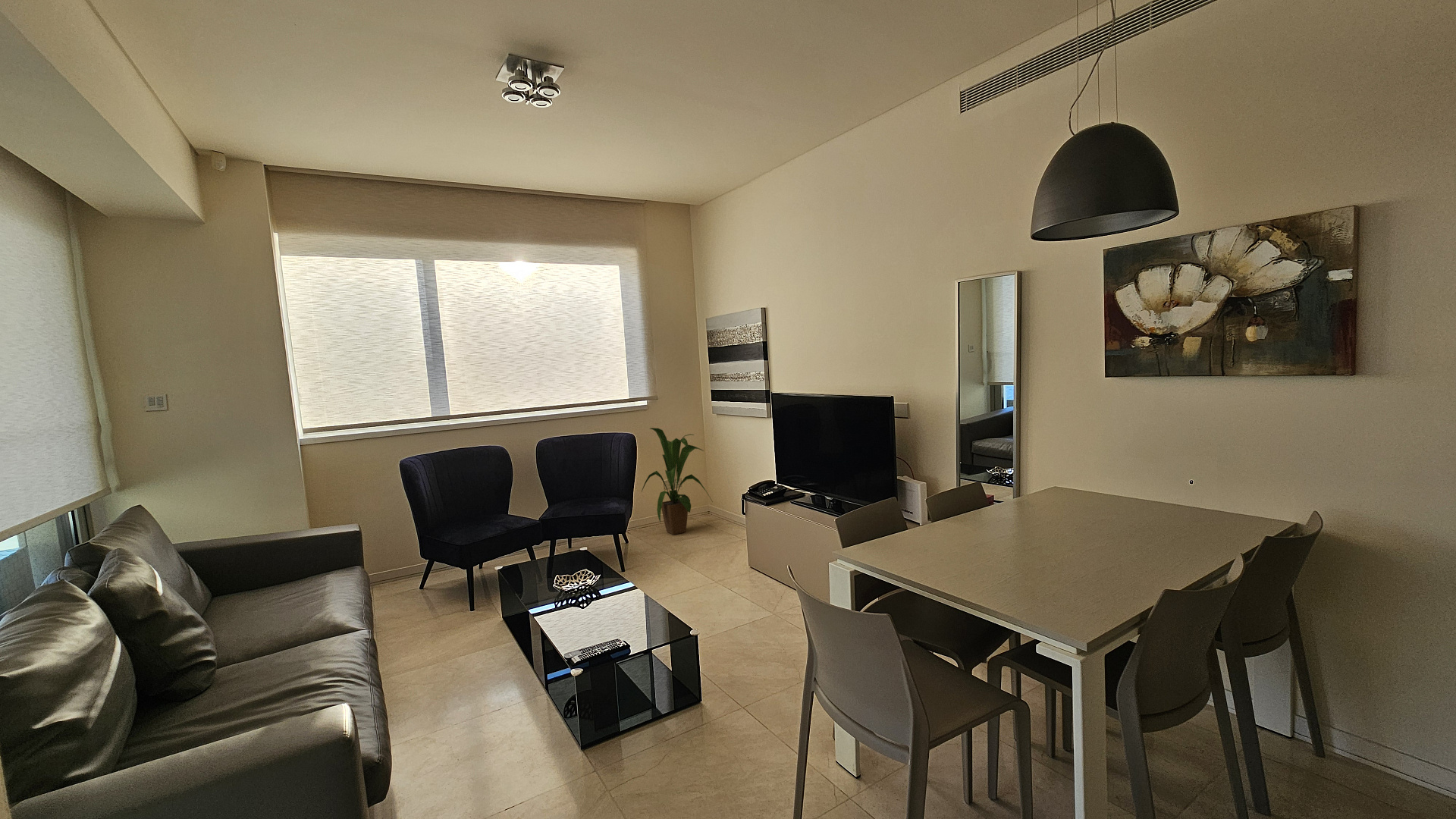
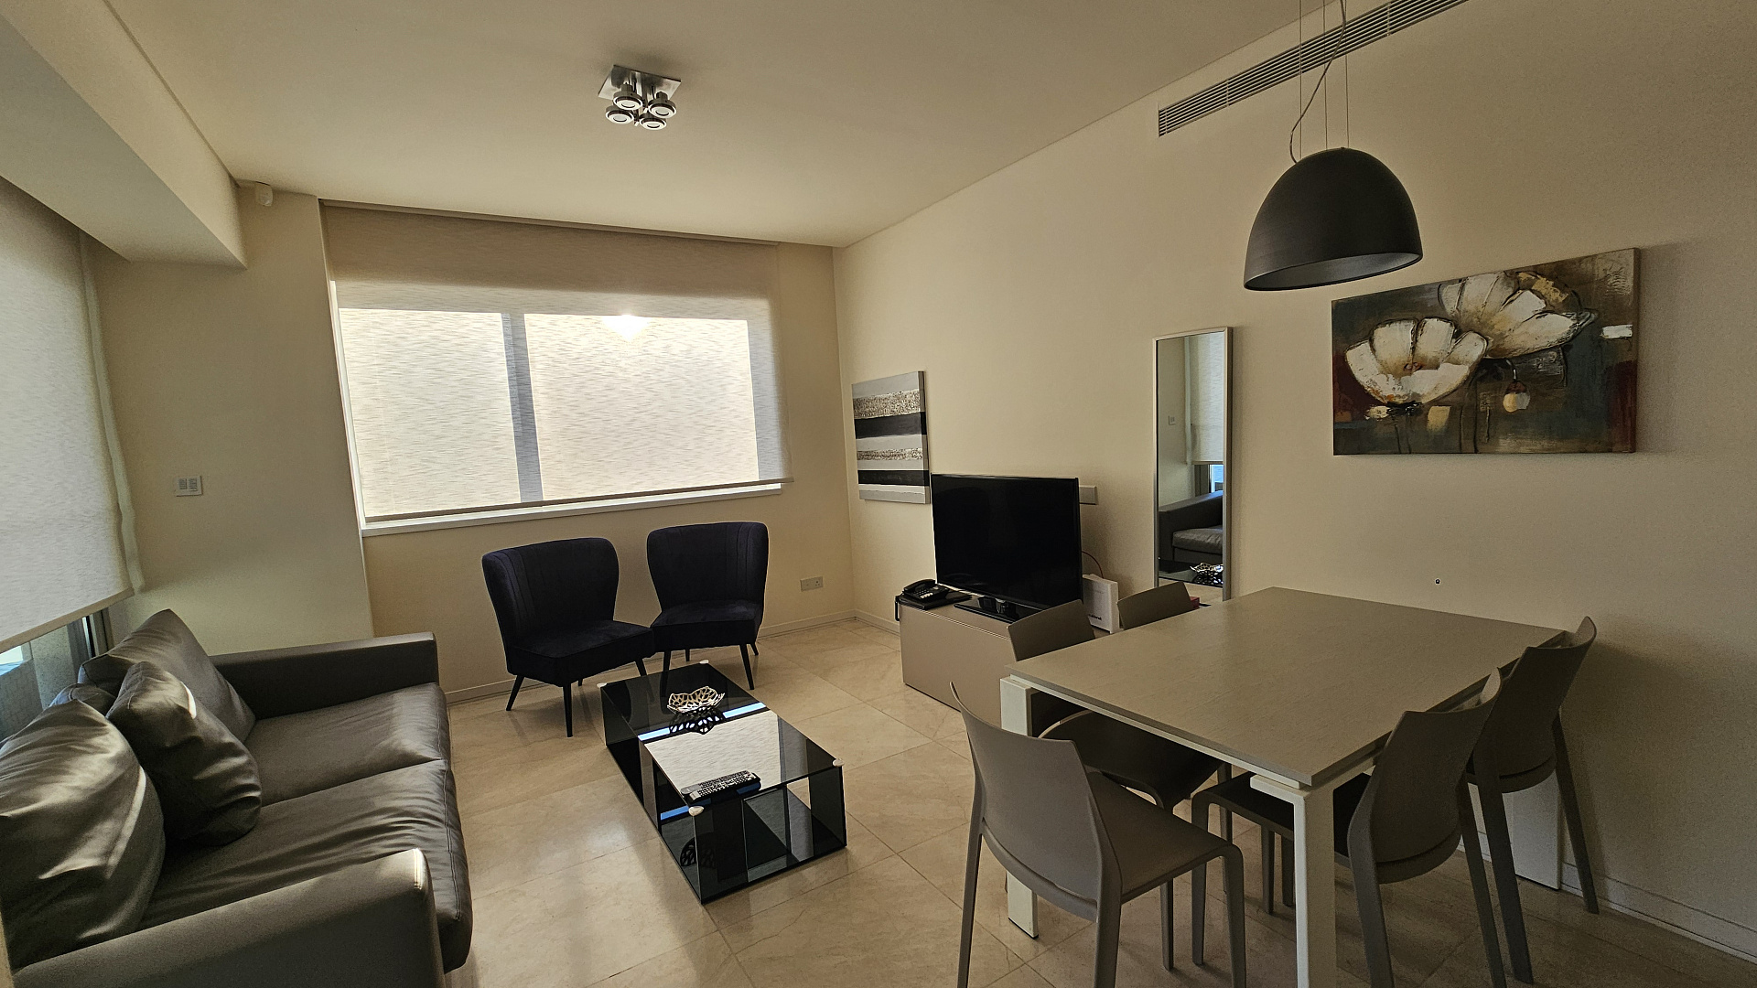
- house plant (679, 476)
